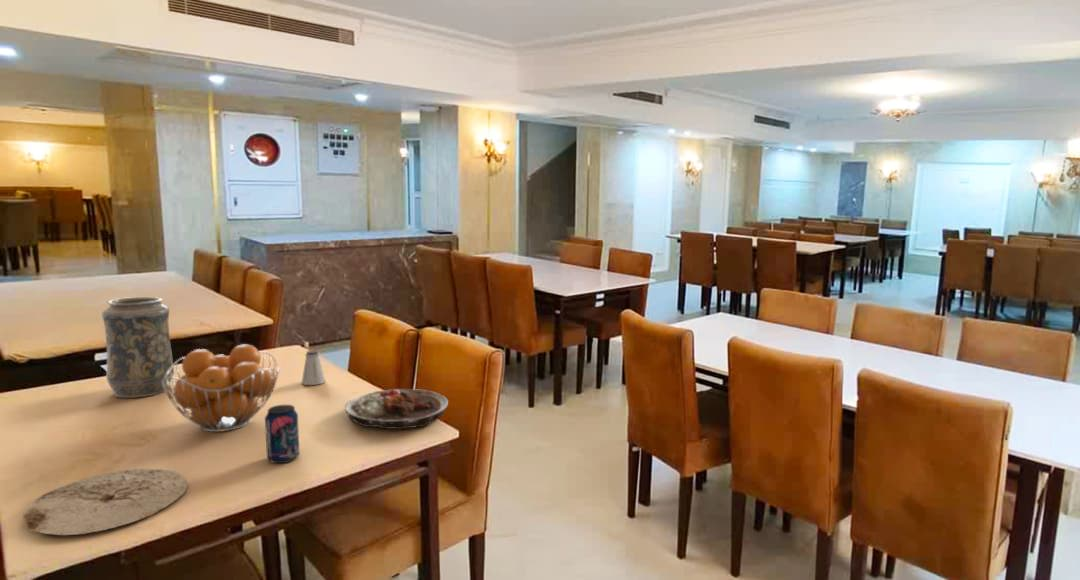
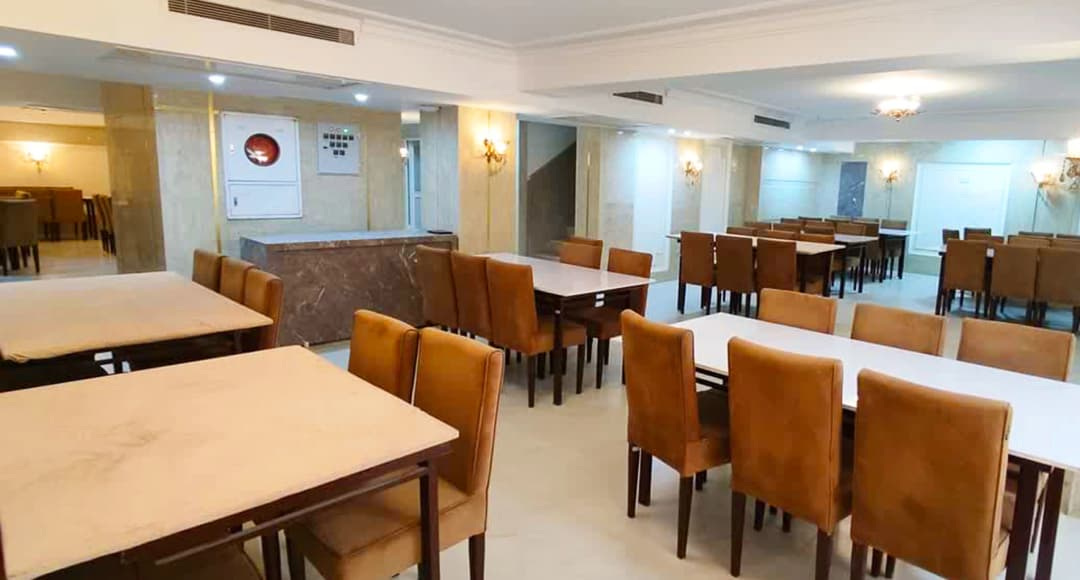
- plate (110, 495)
- saltshaker (312, 366)
- decorative vase (138, 345)
- plate (397, 404)
- fruit basket (223, 386)
- beverage can (282, 433)
